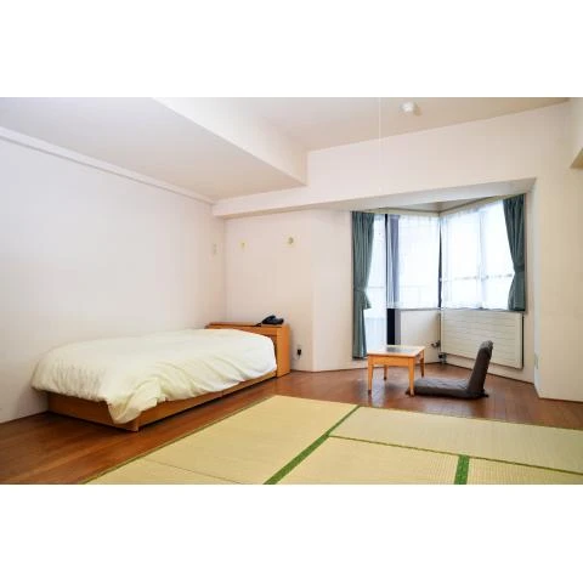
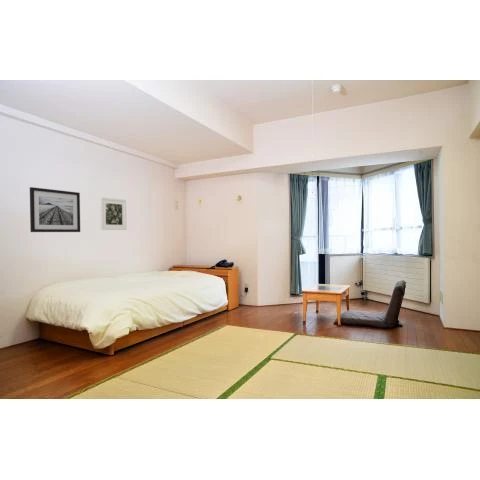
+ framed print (113, 214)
+ wall art (56, 211)
